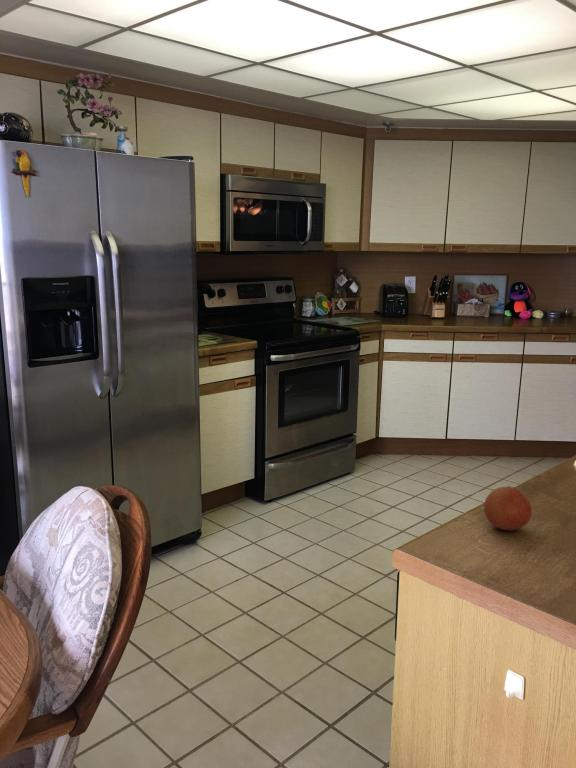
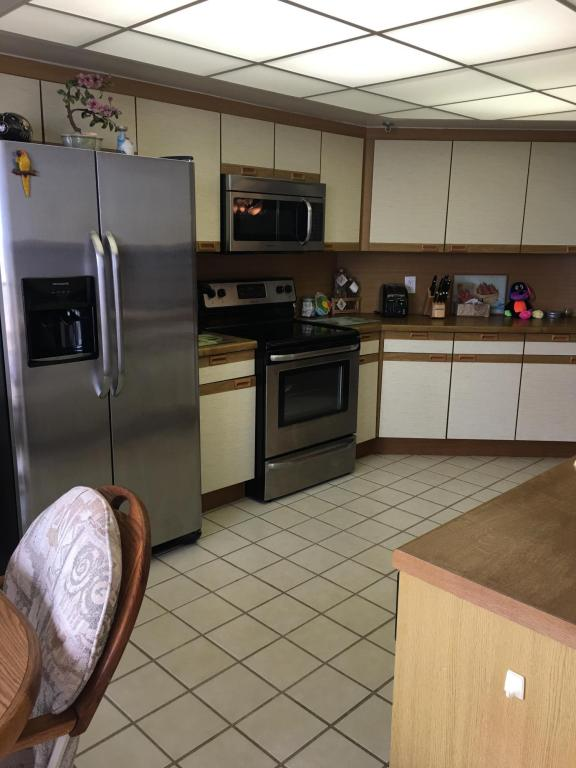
- fruit (507, 507)
